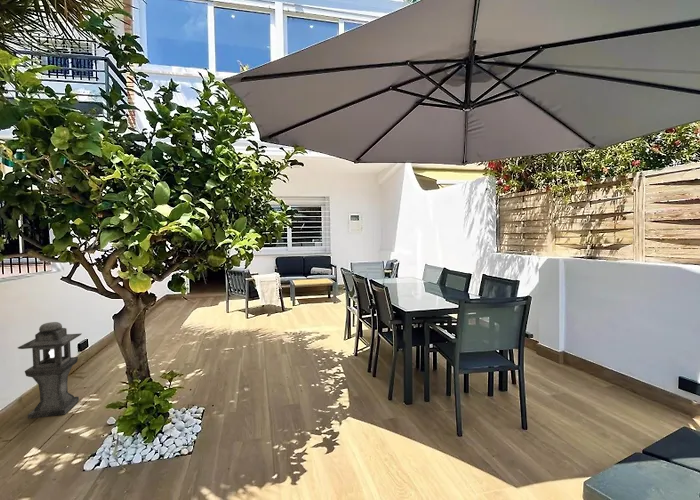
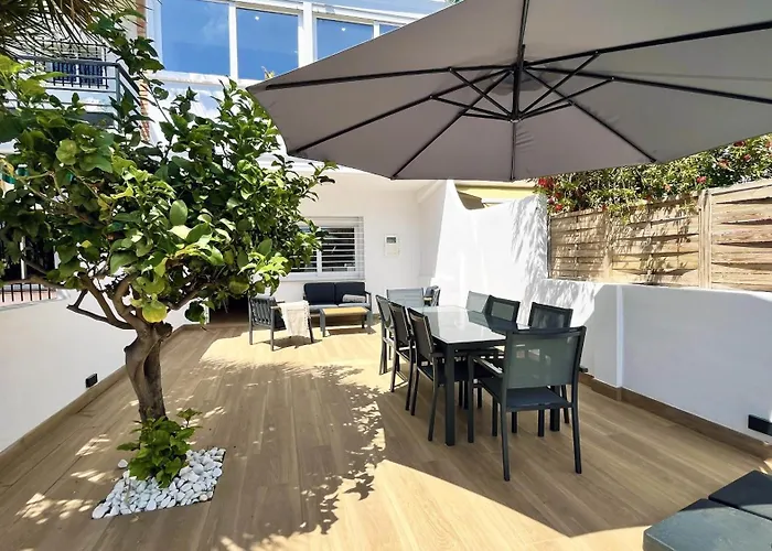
- lantern (52, 366)
